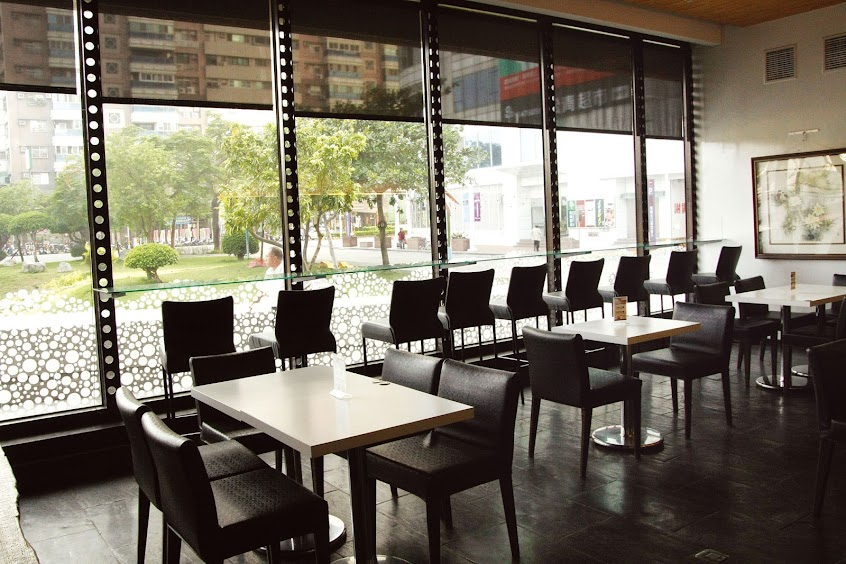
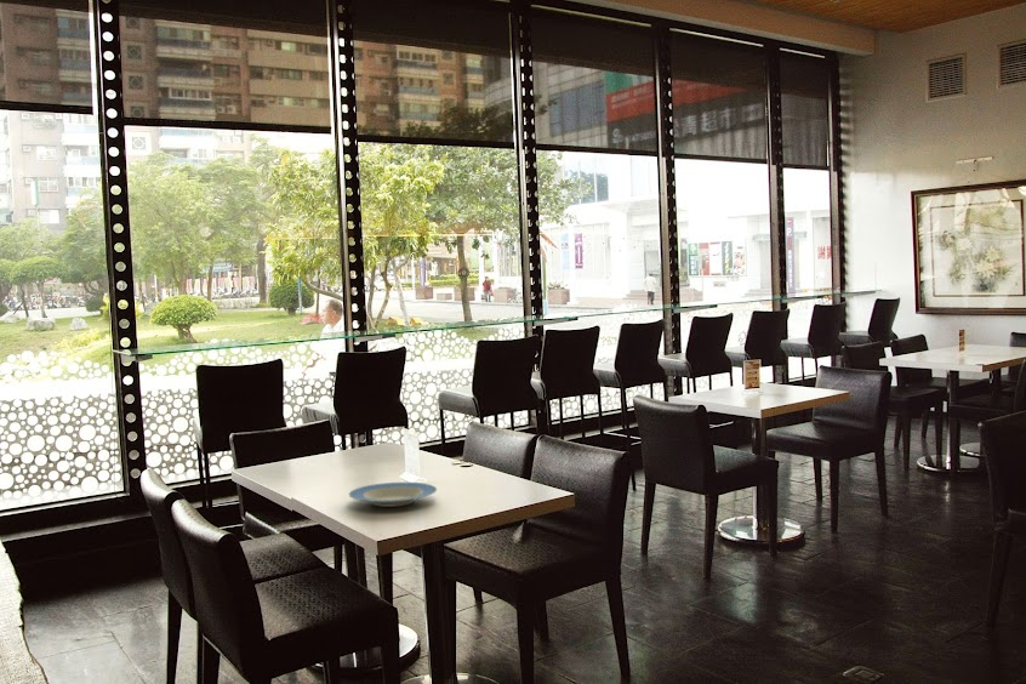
+ plate (393, 496)
